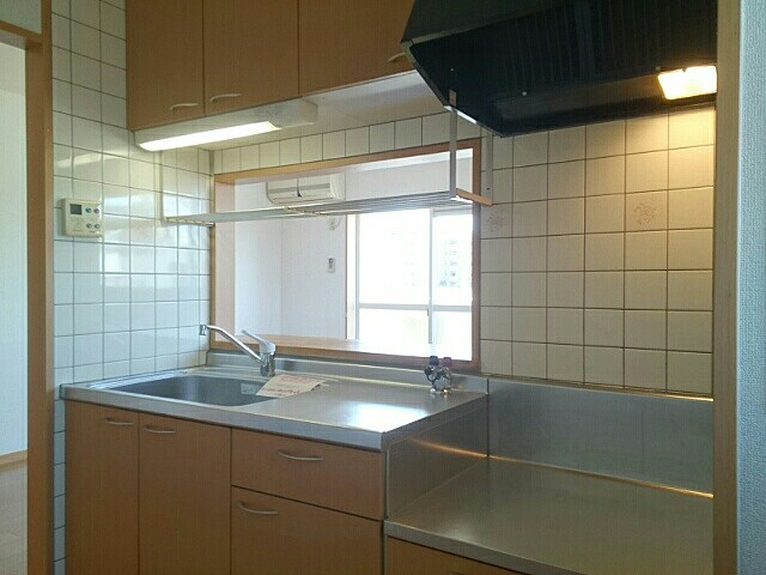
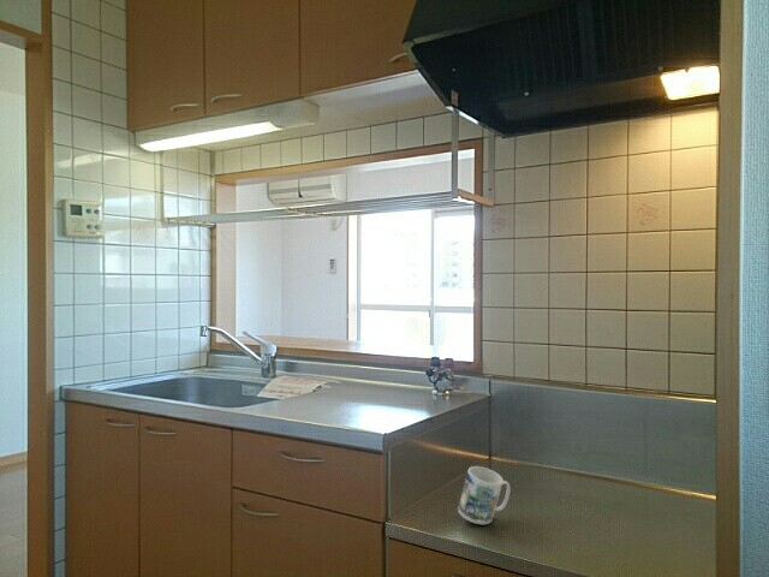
+ mug (483, 493)
